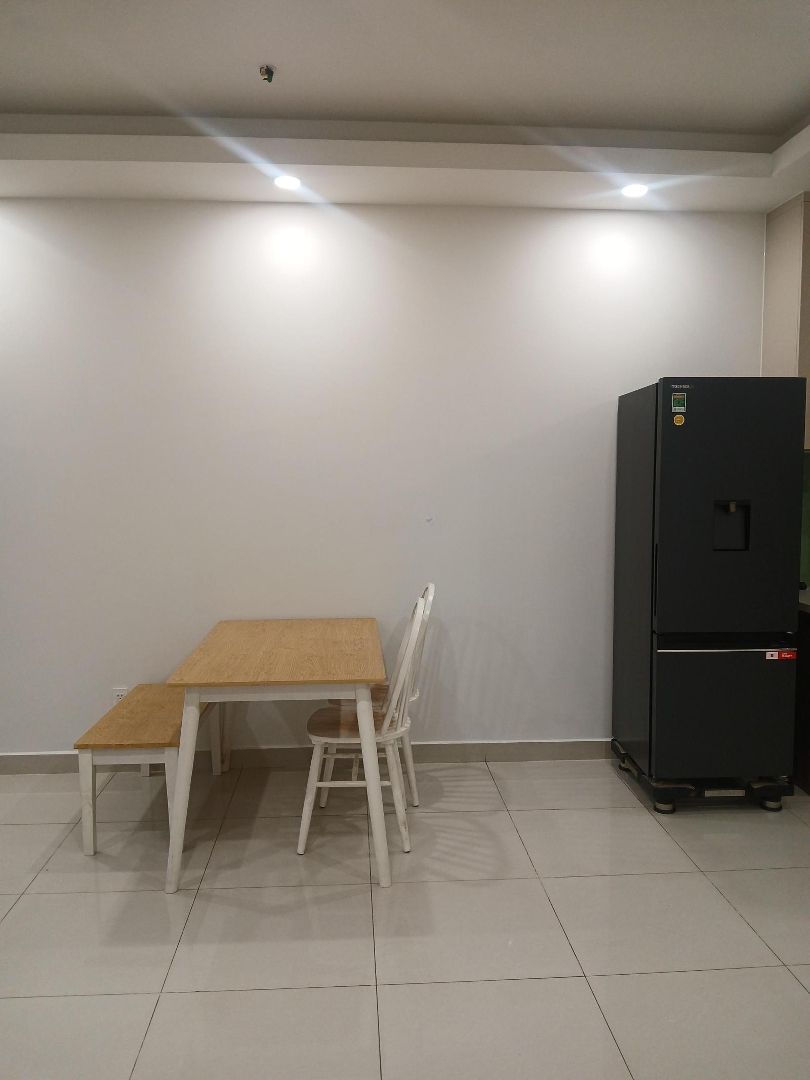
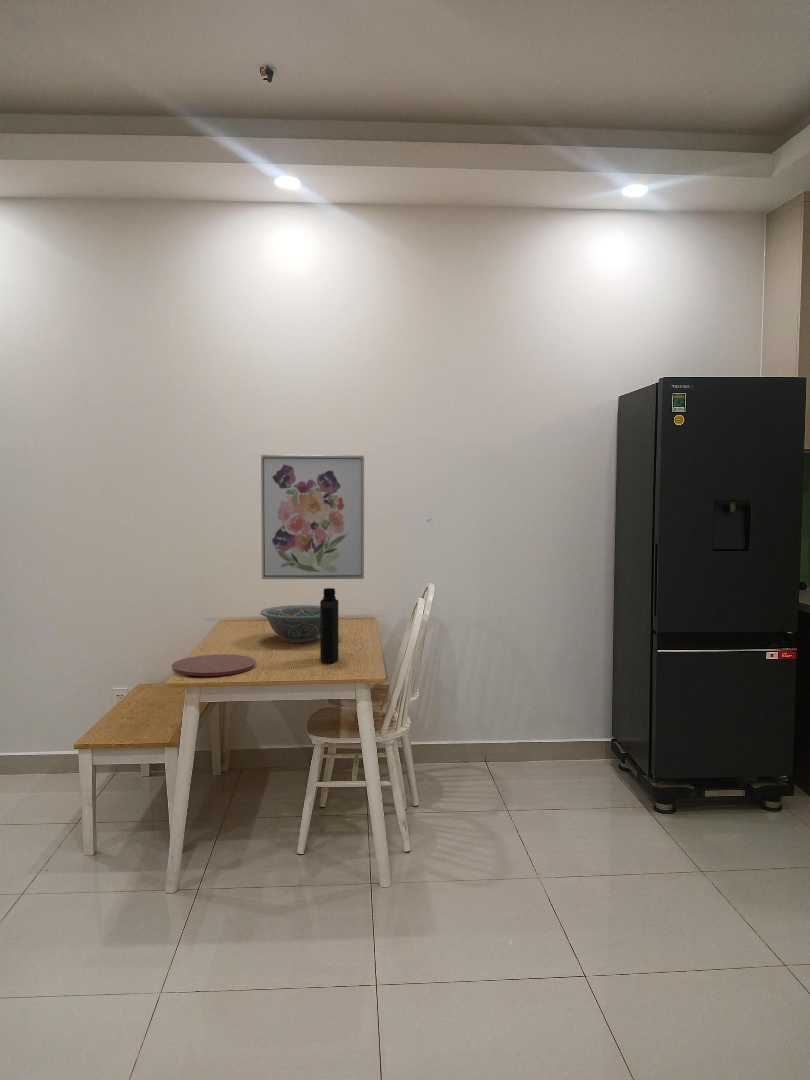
+ plate (214, 664)
+ decorative bowl (299, 625)
+ wall art (313, 517)
+ bottle (329, 624)
